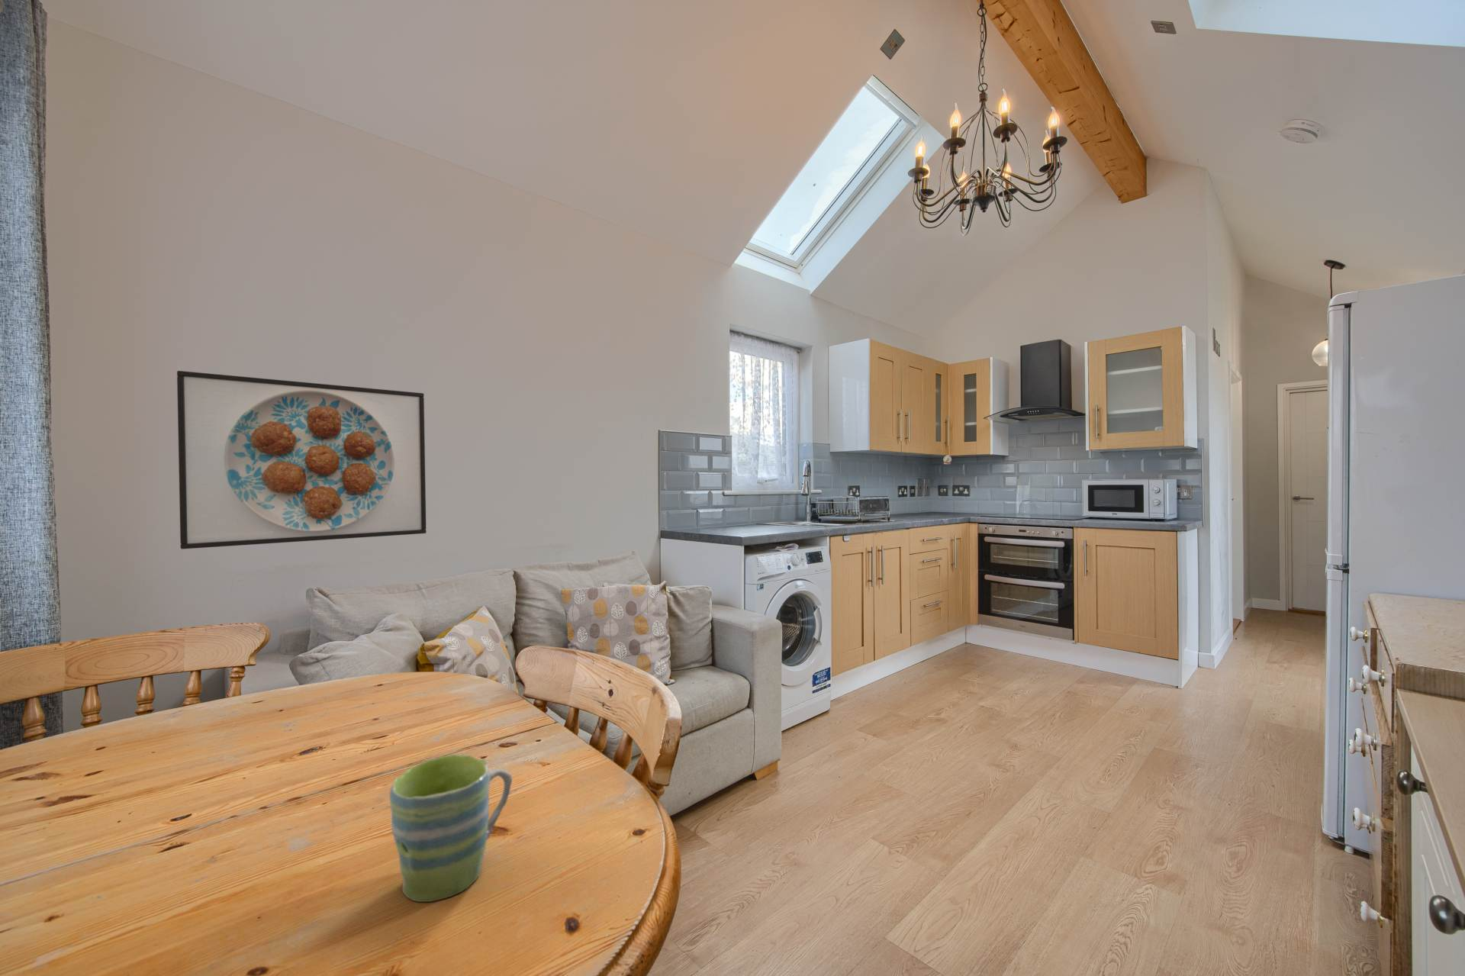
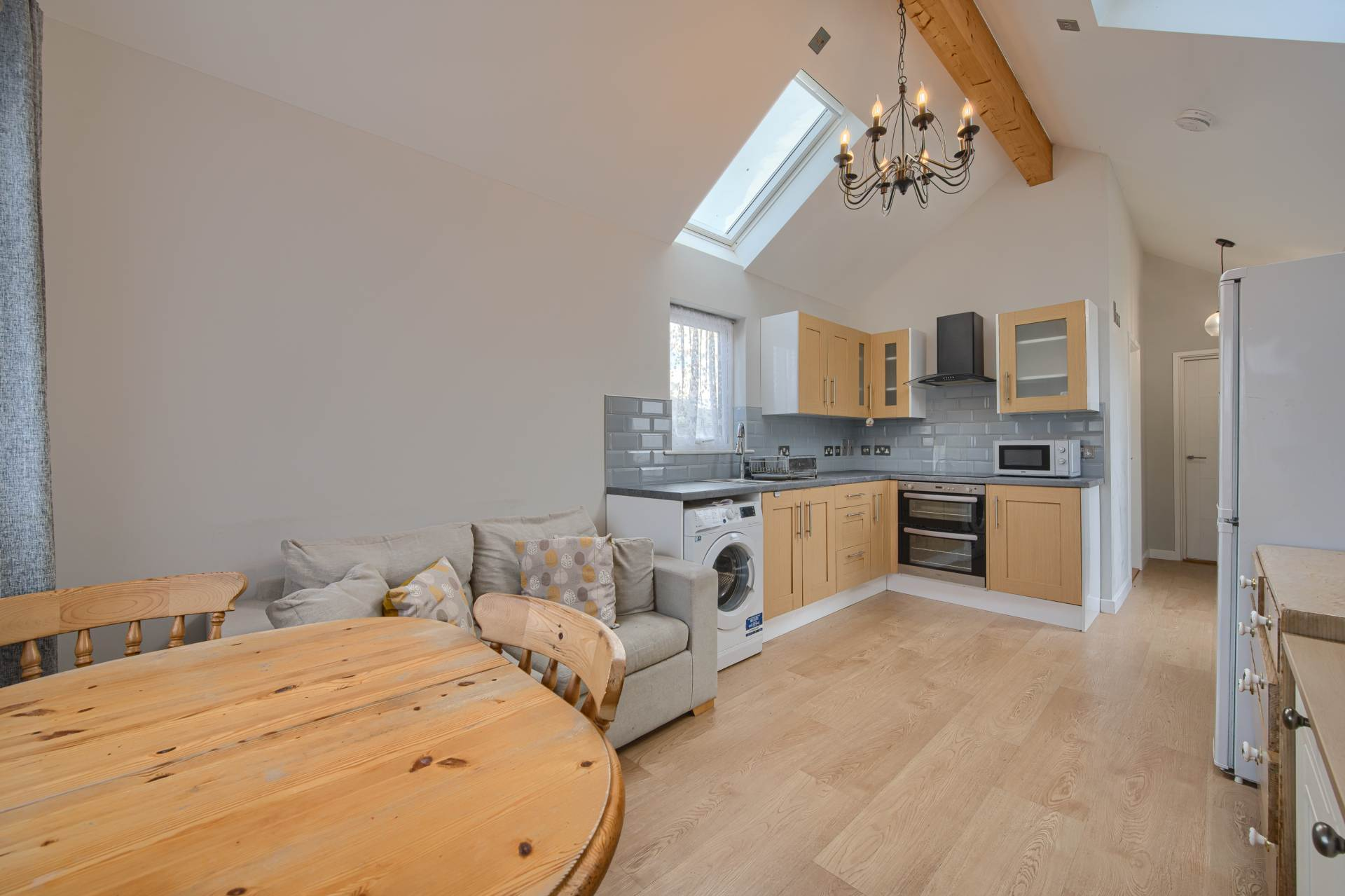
- mug (457, 818)
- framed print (316, 462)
